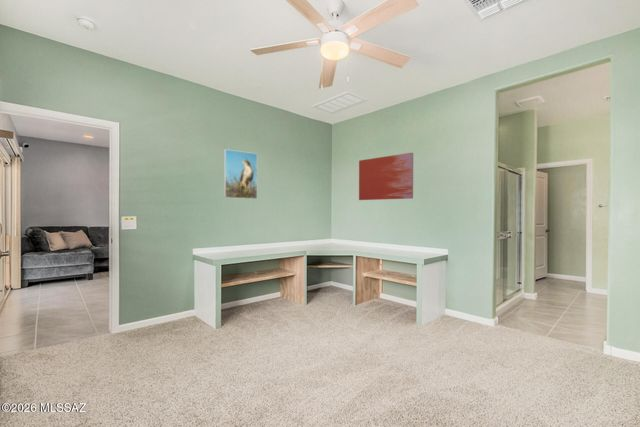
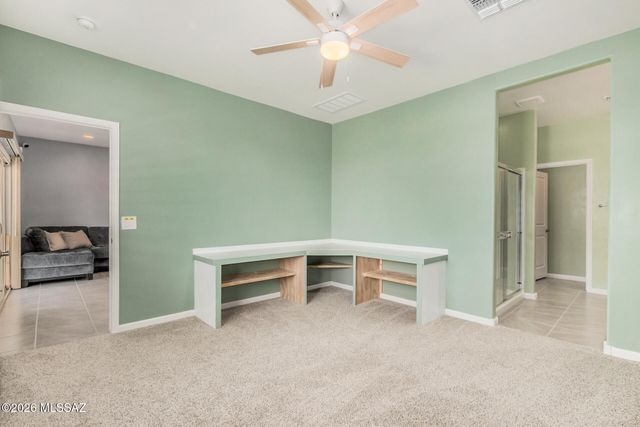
- wall art (384, 178)
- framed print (241, 175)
